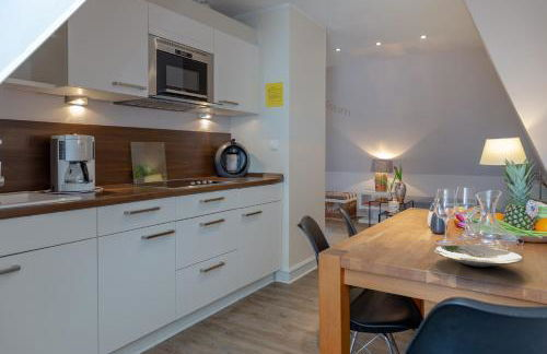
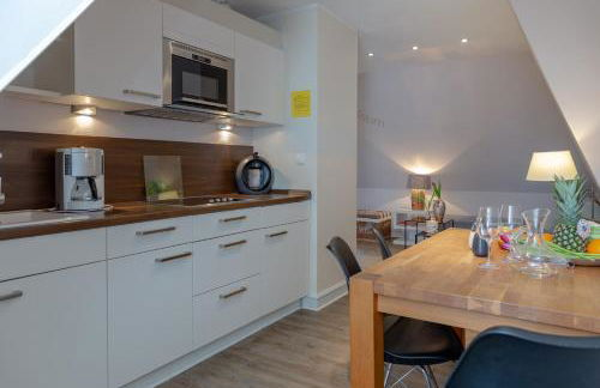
- plate (476, 258)
